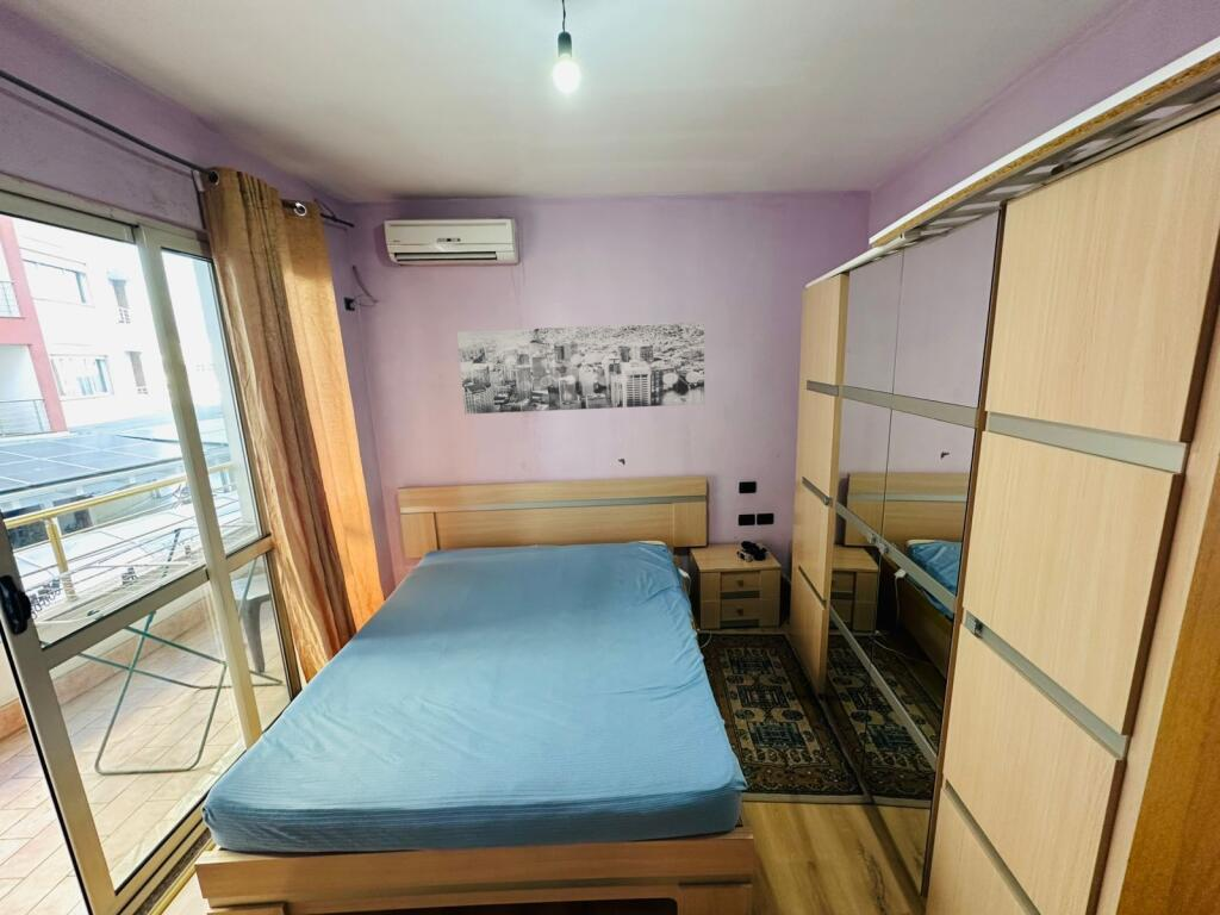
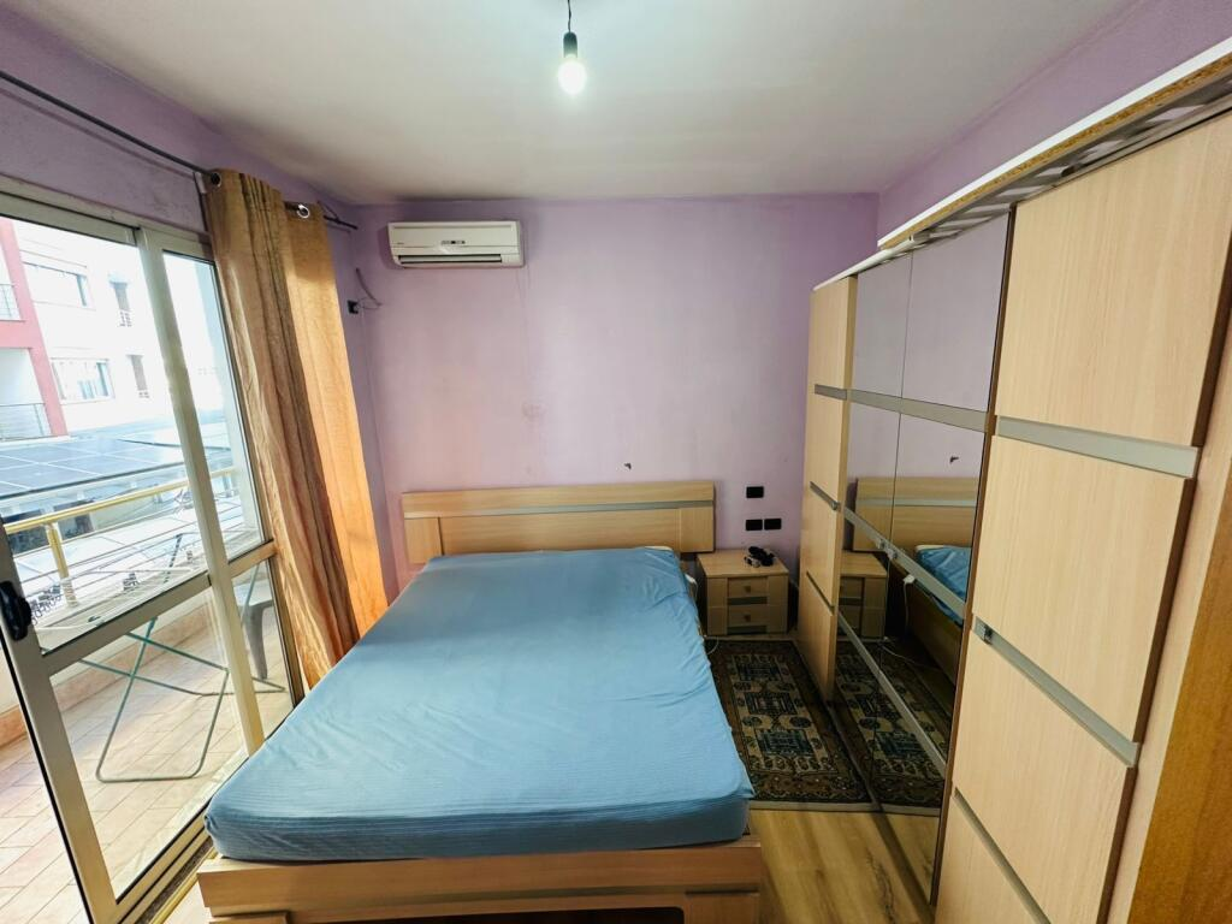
- wall art (583, 368)
